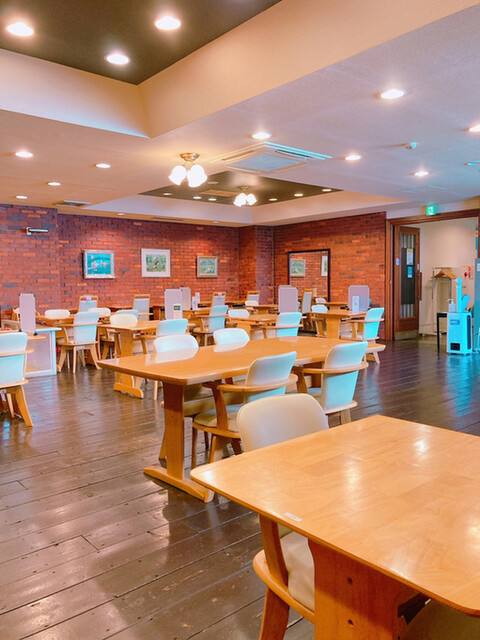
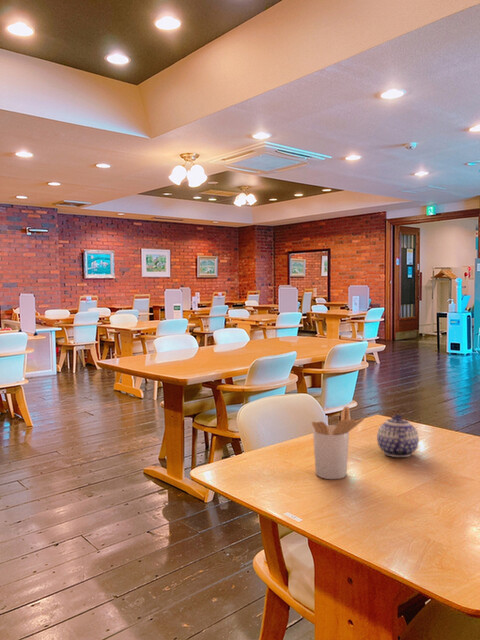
+ utensil holder (337, 443)
+ teapot (397, 434)
